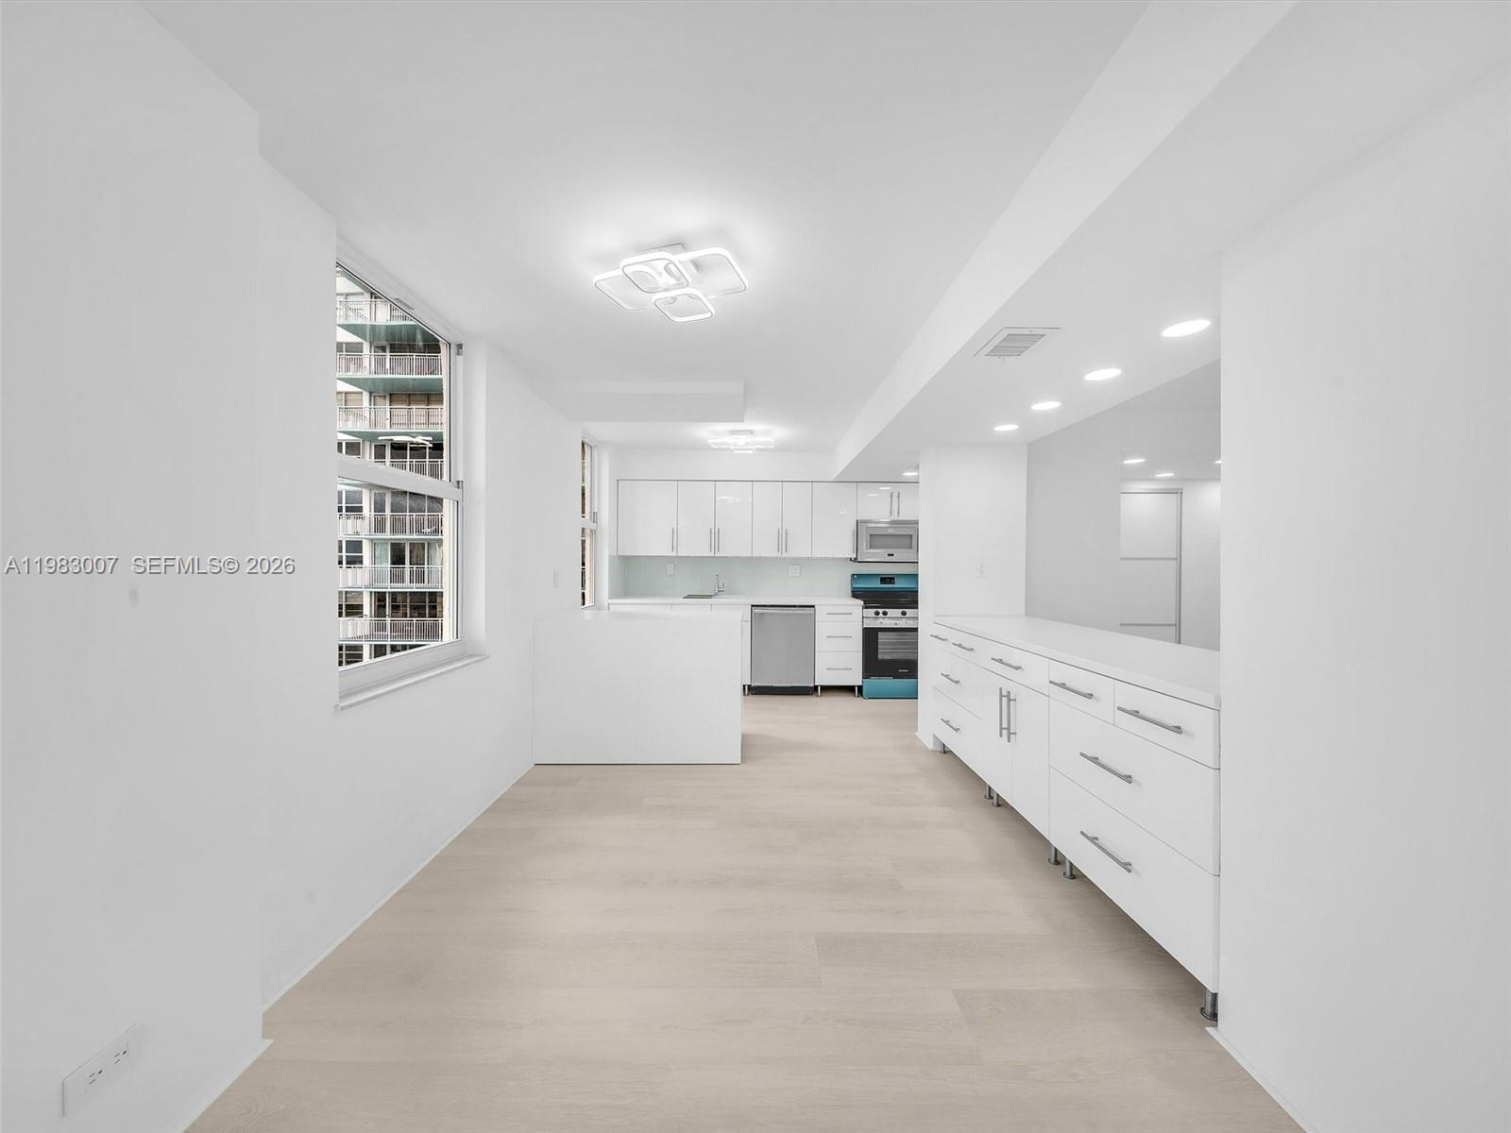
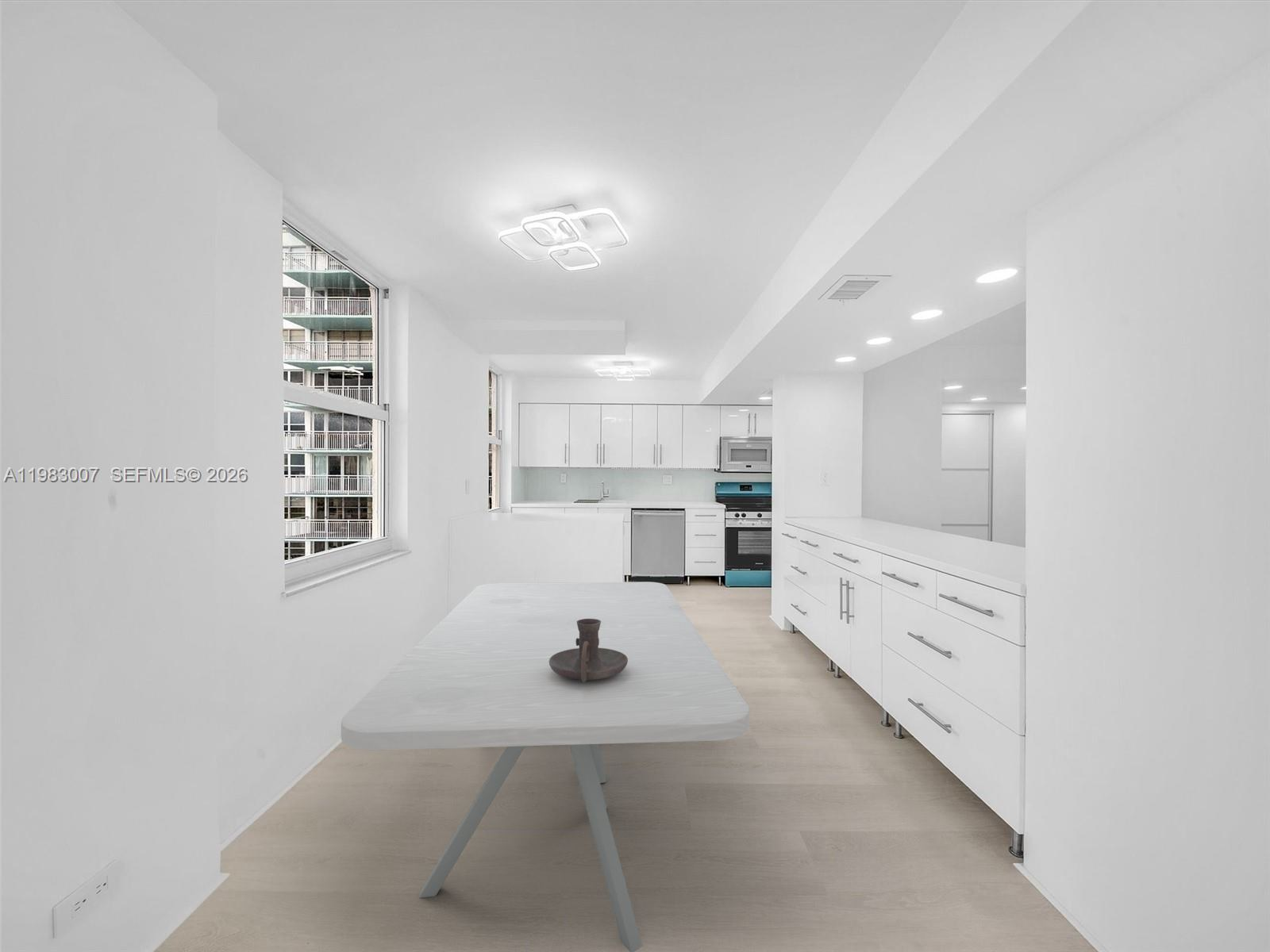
+ candle holder (587, 649)
+ dining table (565, 710)
